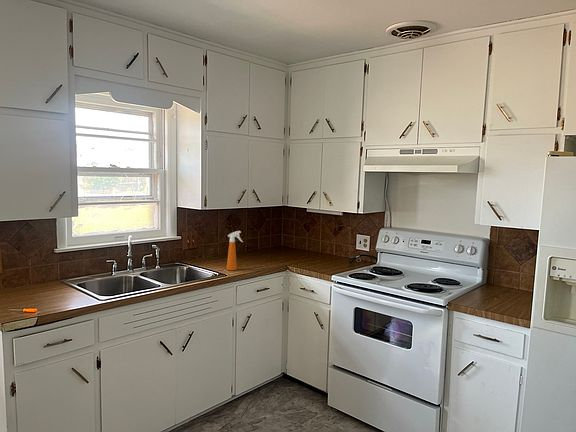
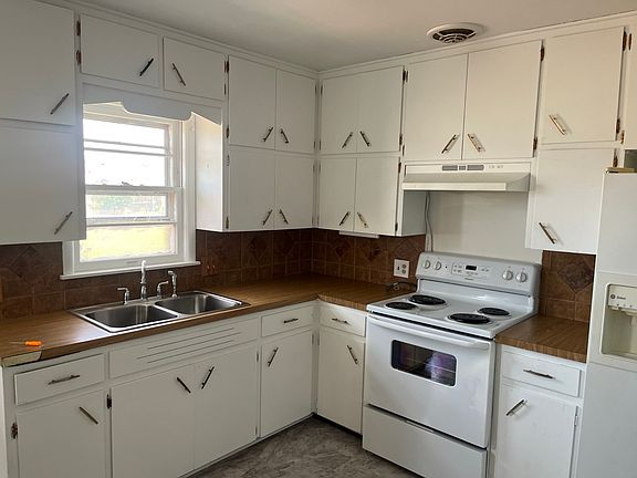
- spray bottle (234, 250)
